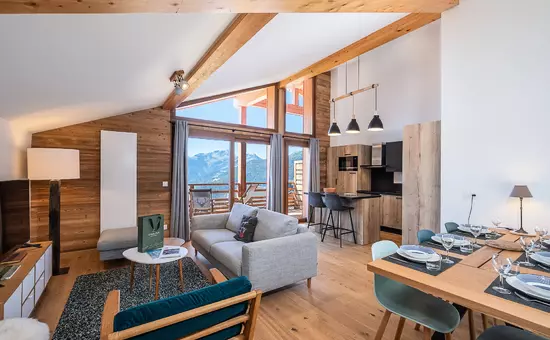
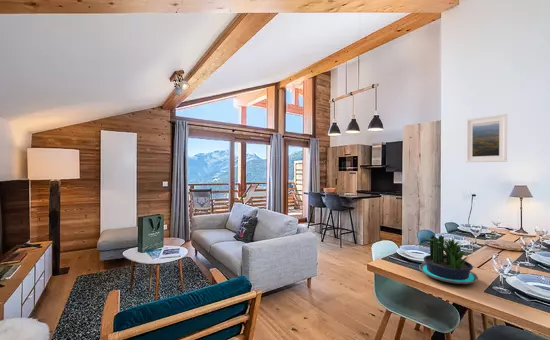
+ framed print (485, 139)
+ potted plant (447, 255)
